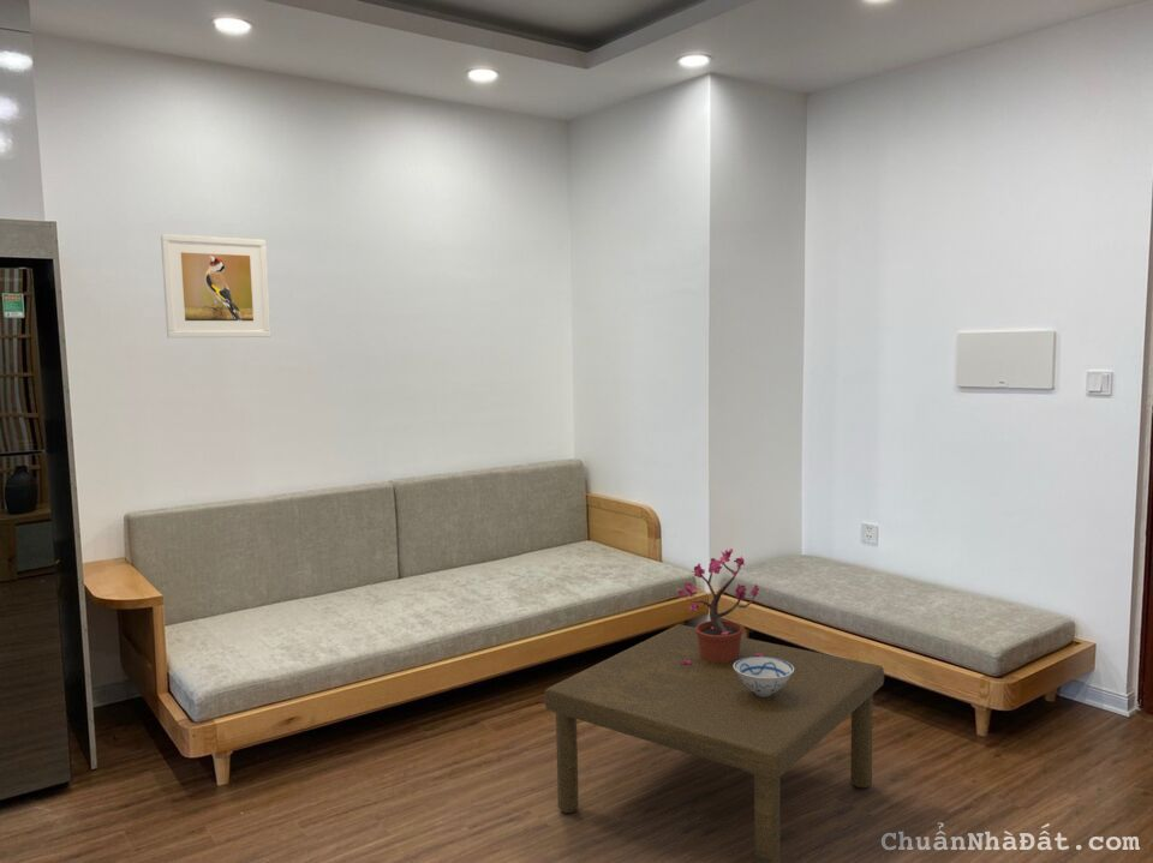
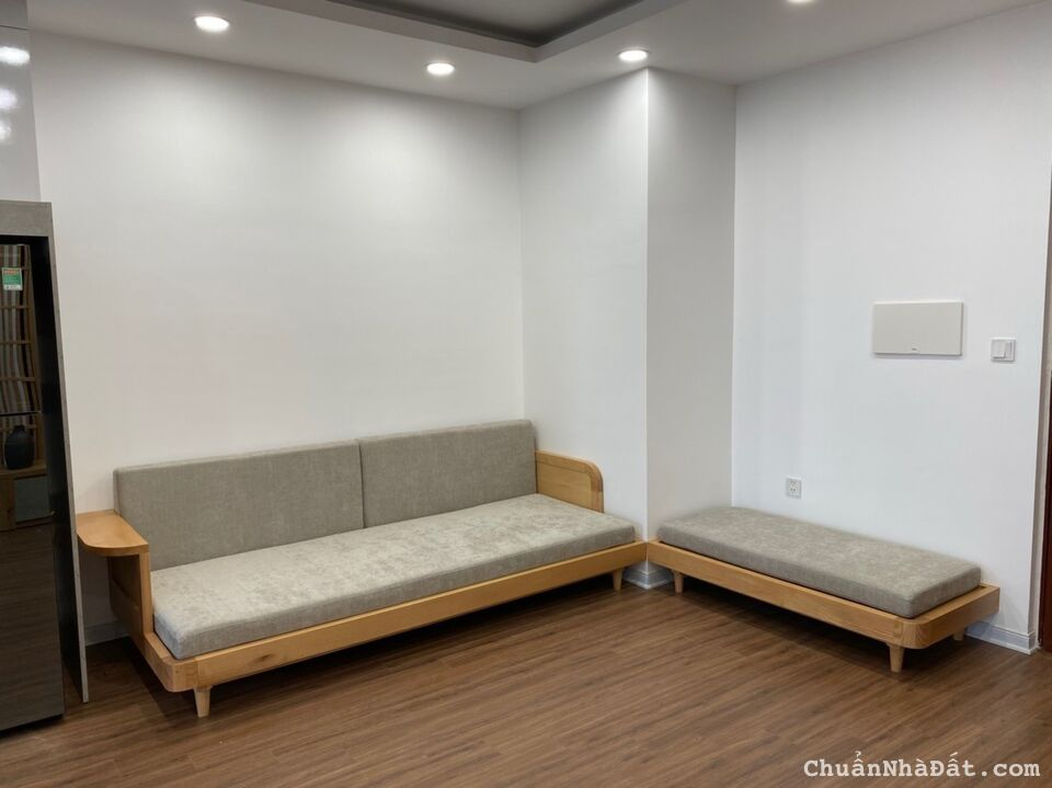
- coffee table (718, 737)
- potted plant (716, 605)
- ceramic bowl (763, 679)
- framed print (217, 287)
